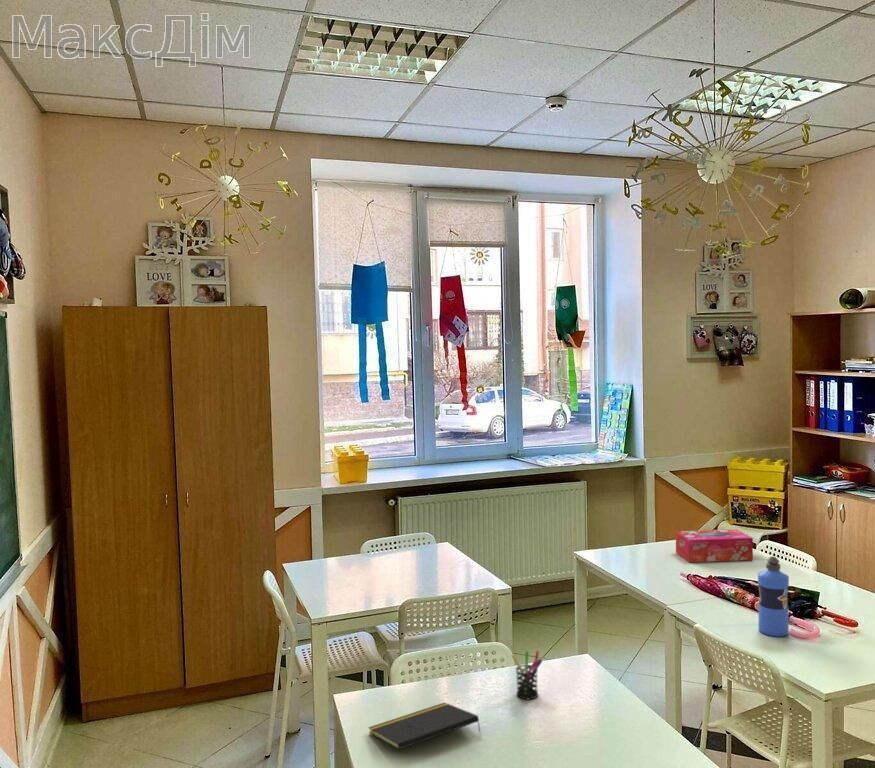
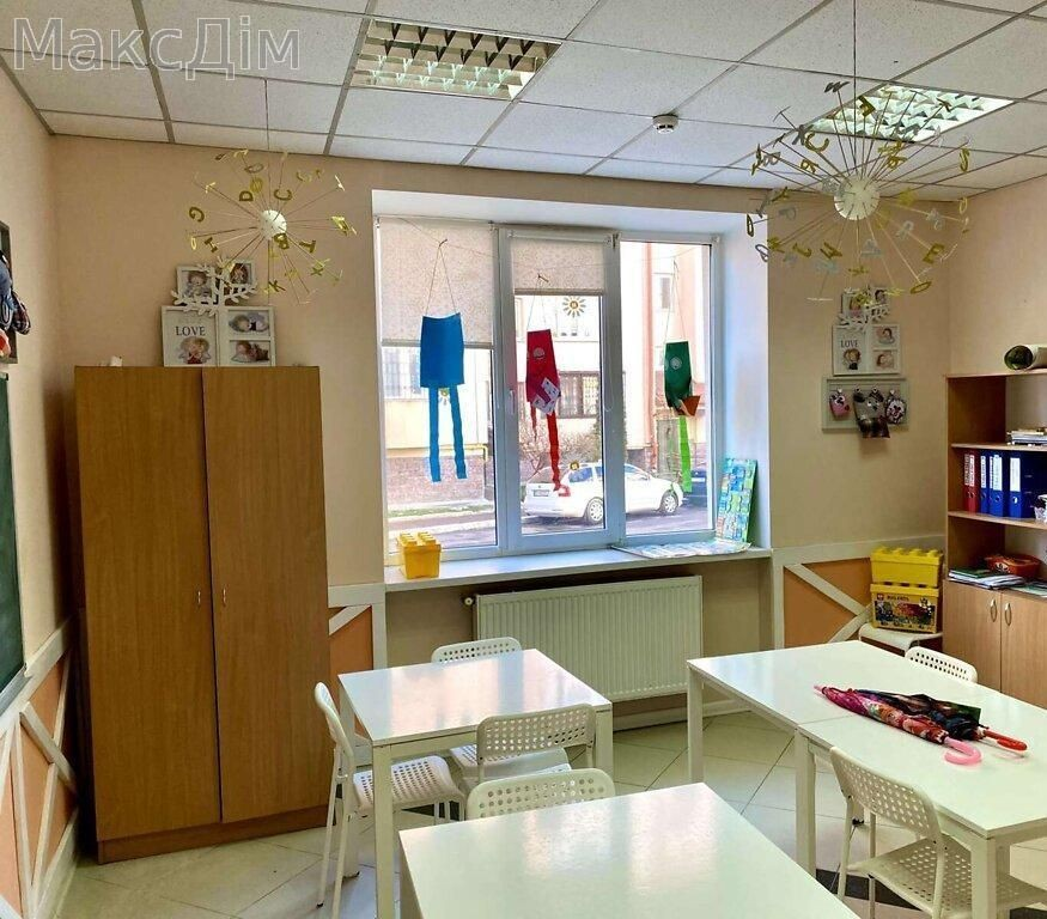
- notepad (423, 724)
- pen holder (528, 671)
- water bottle (773, 594)
- tissue box (713, 545)
